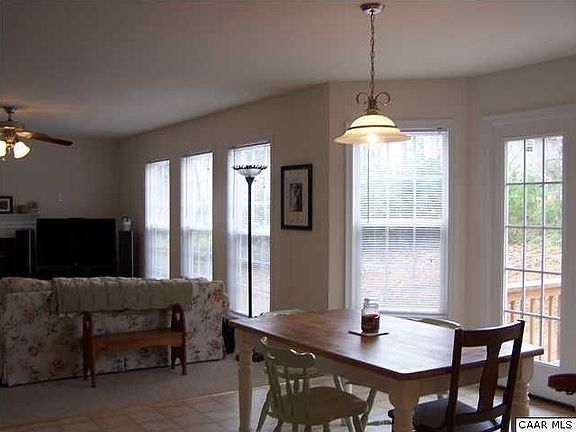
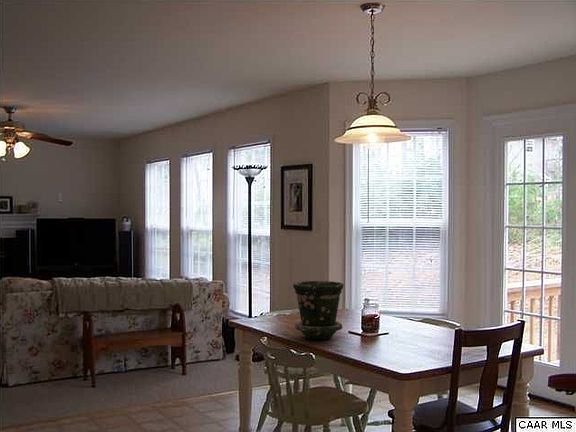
+ flower pot (318, 310)
